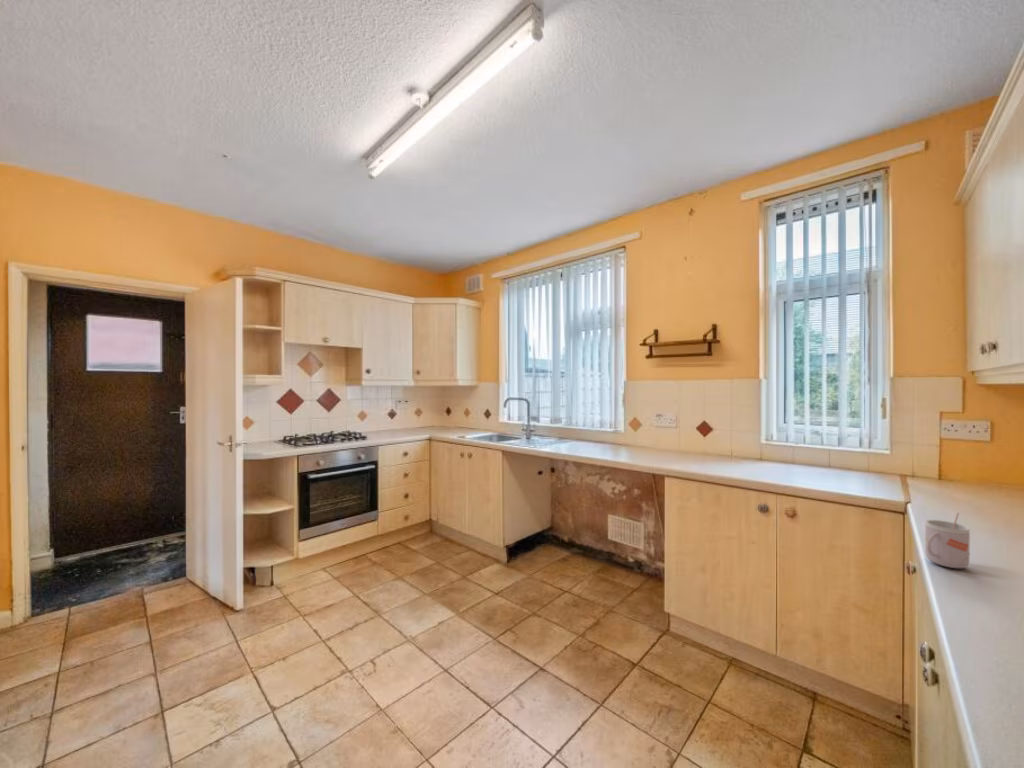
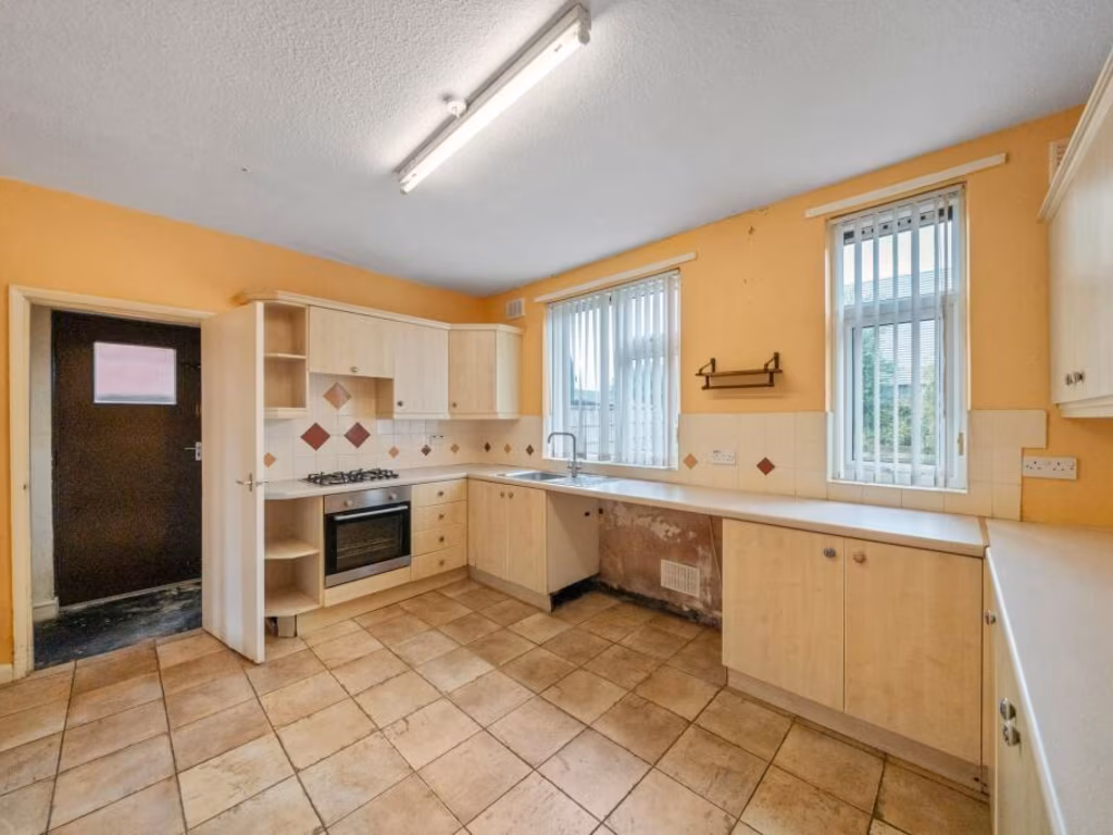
- mug (943, 539)
